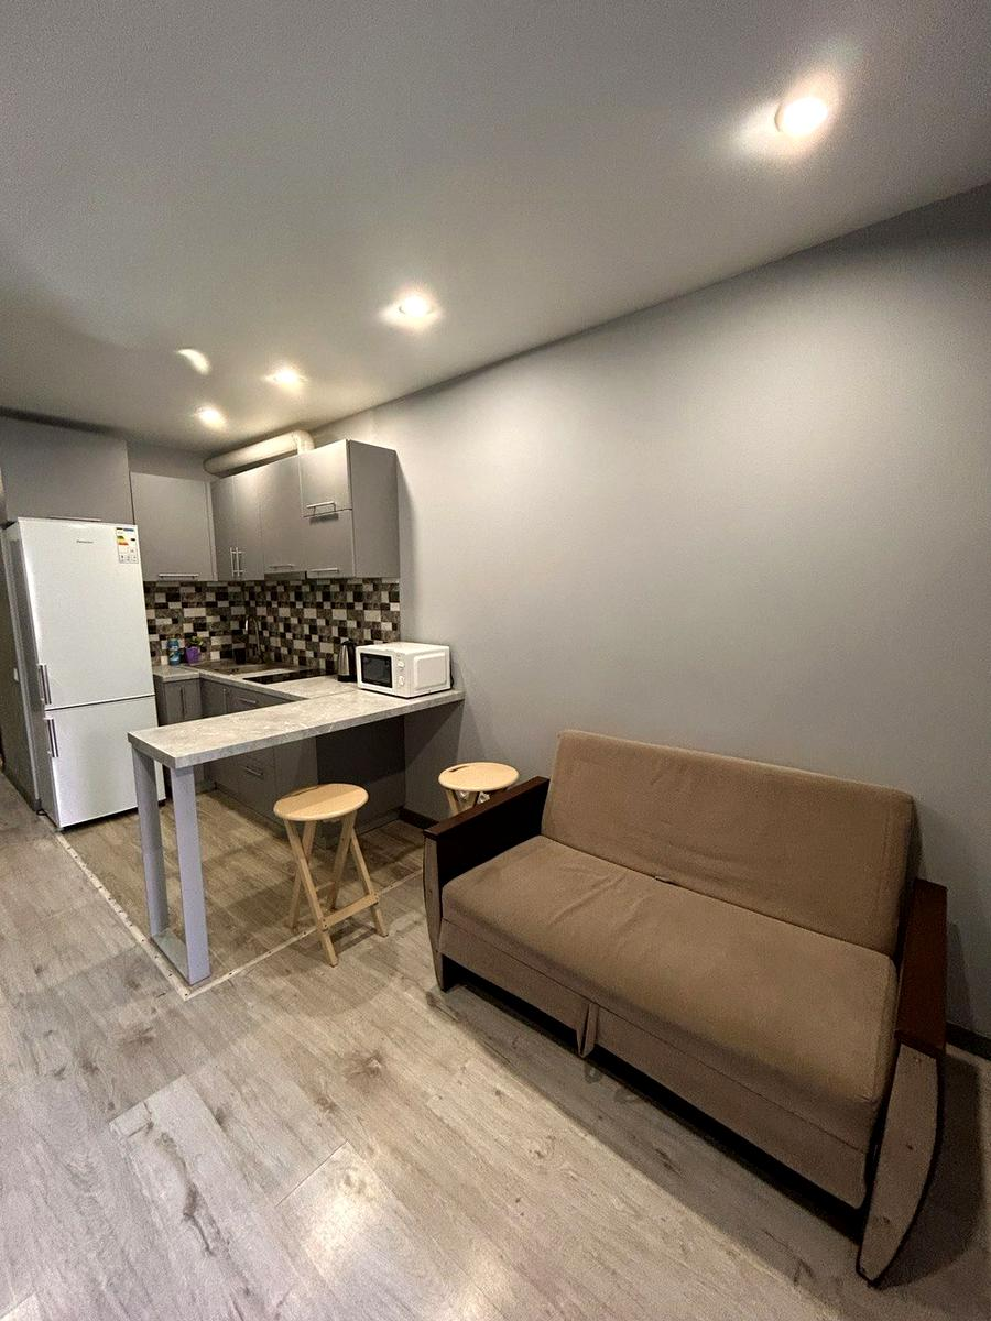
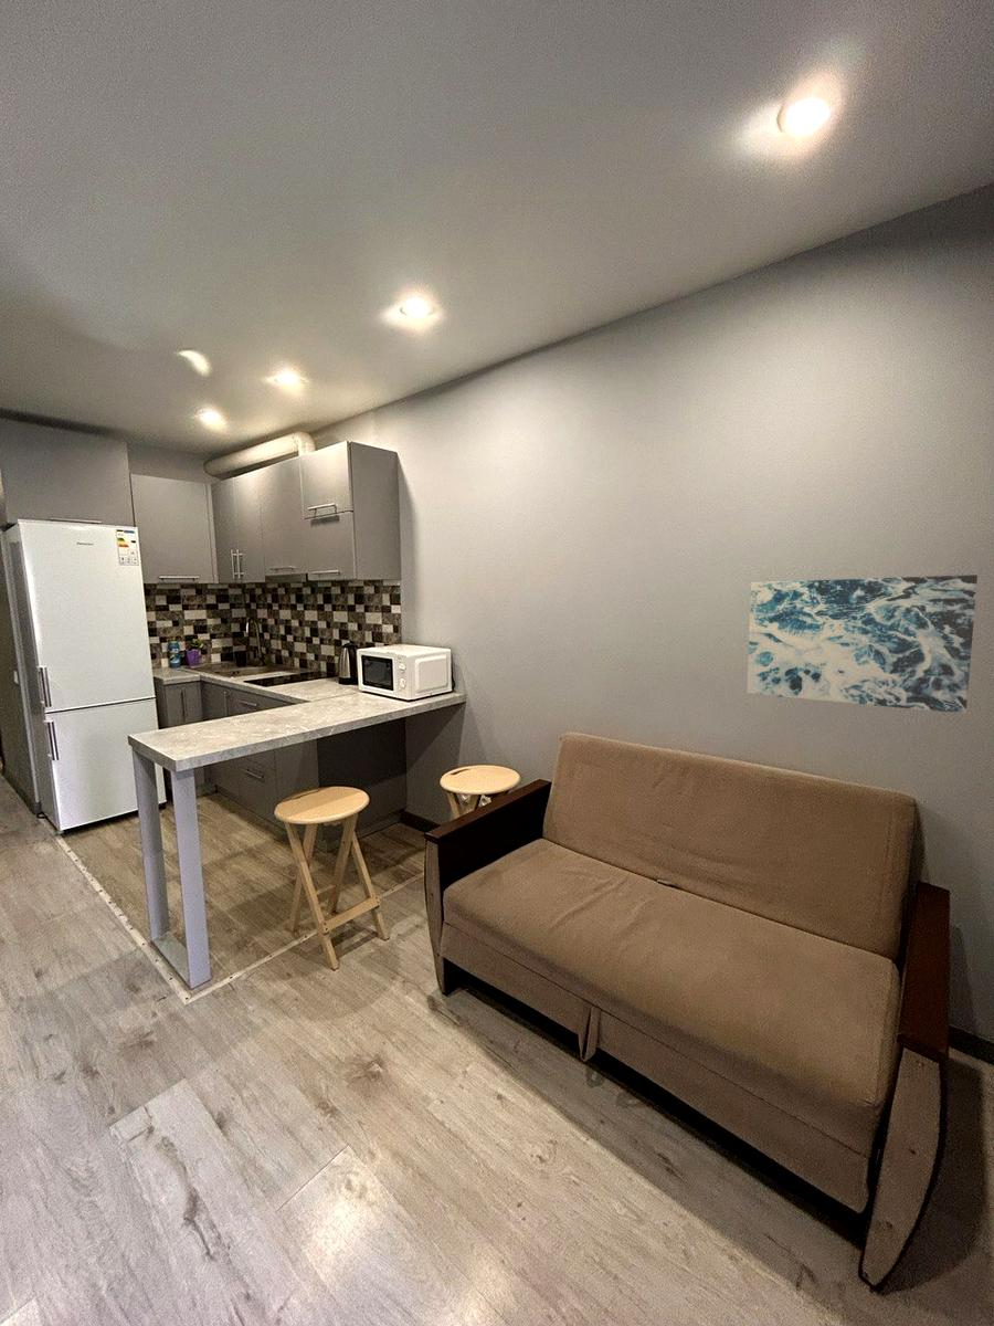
+ wall art (848, 641)
